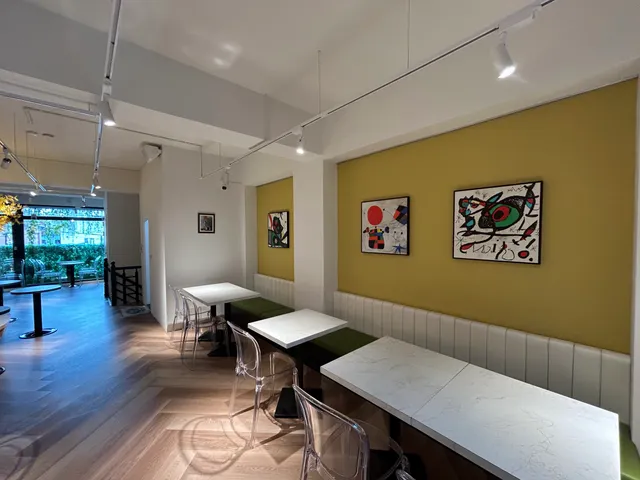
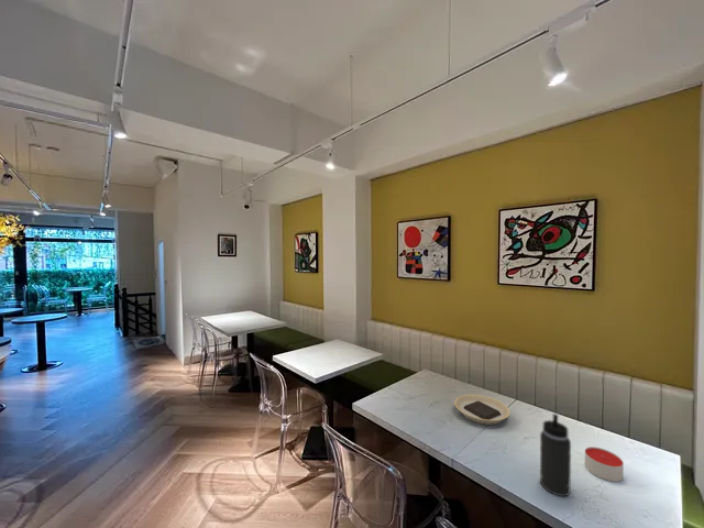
+ candle (603, 462)
+ plate (481, 409)
+ thermos bottle (554, 449)
